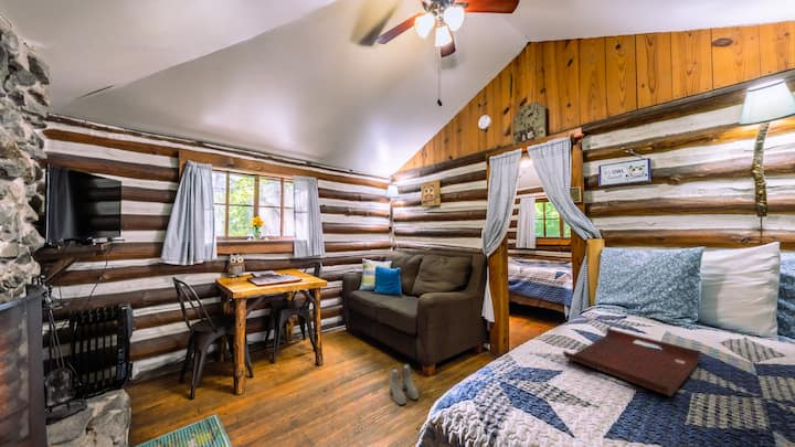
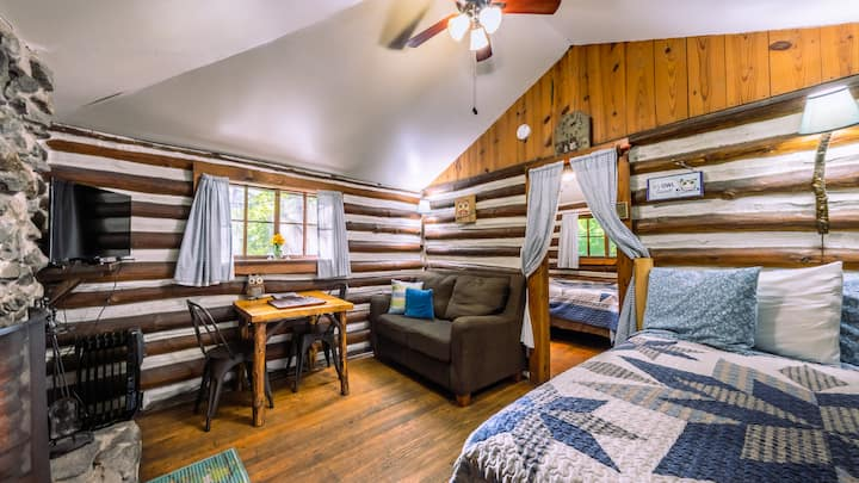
- serving tray (630, 355)
- boots (403, 382)
